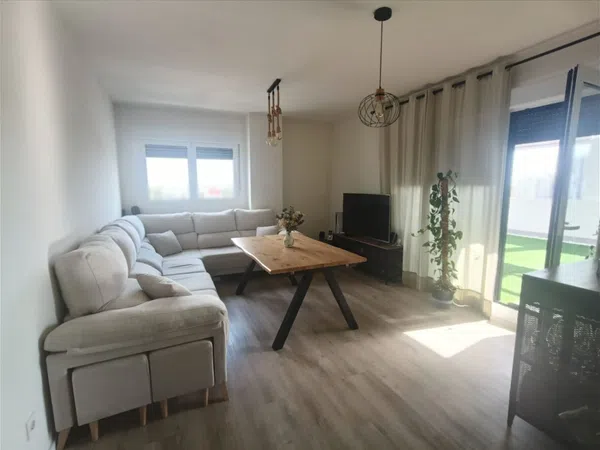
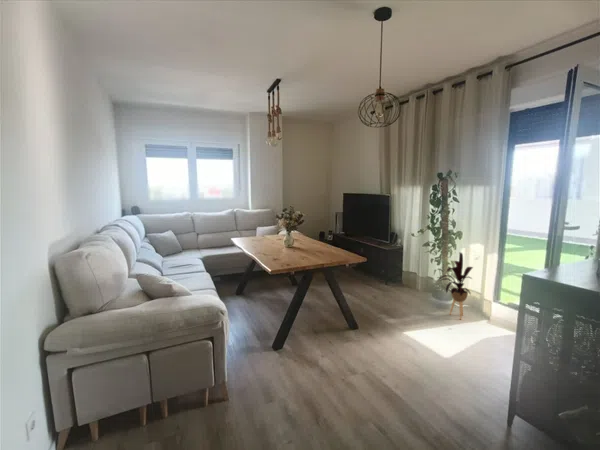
+ house plant (455, 283)
